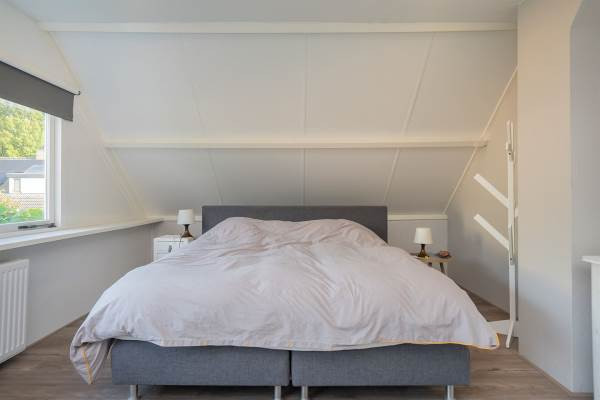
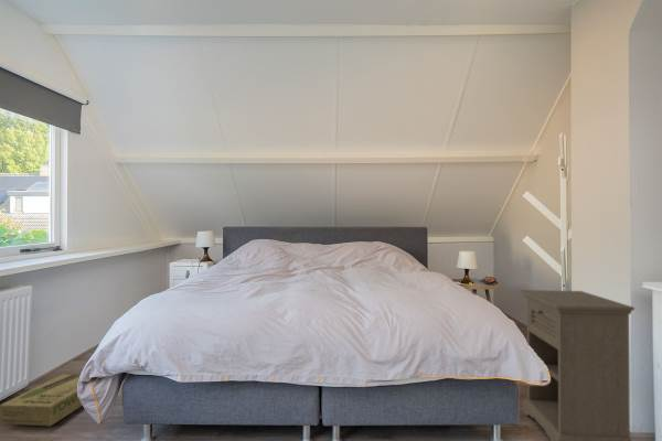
+ cardboard box (56, 397)
+ nightstand (570, 364)
